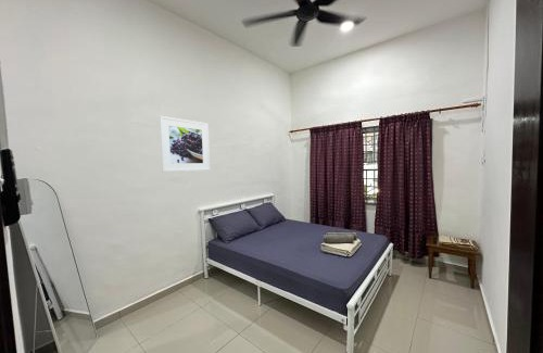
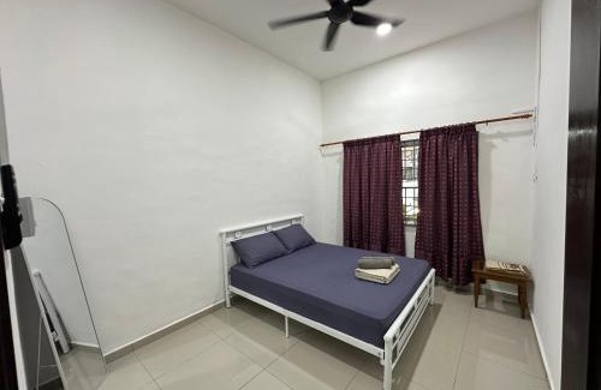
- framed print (187, 146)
